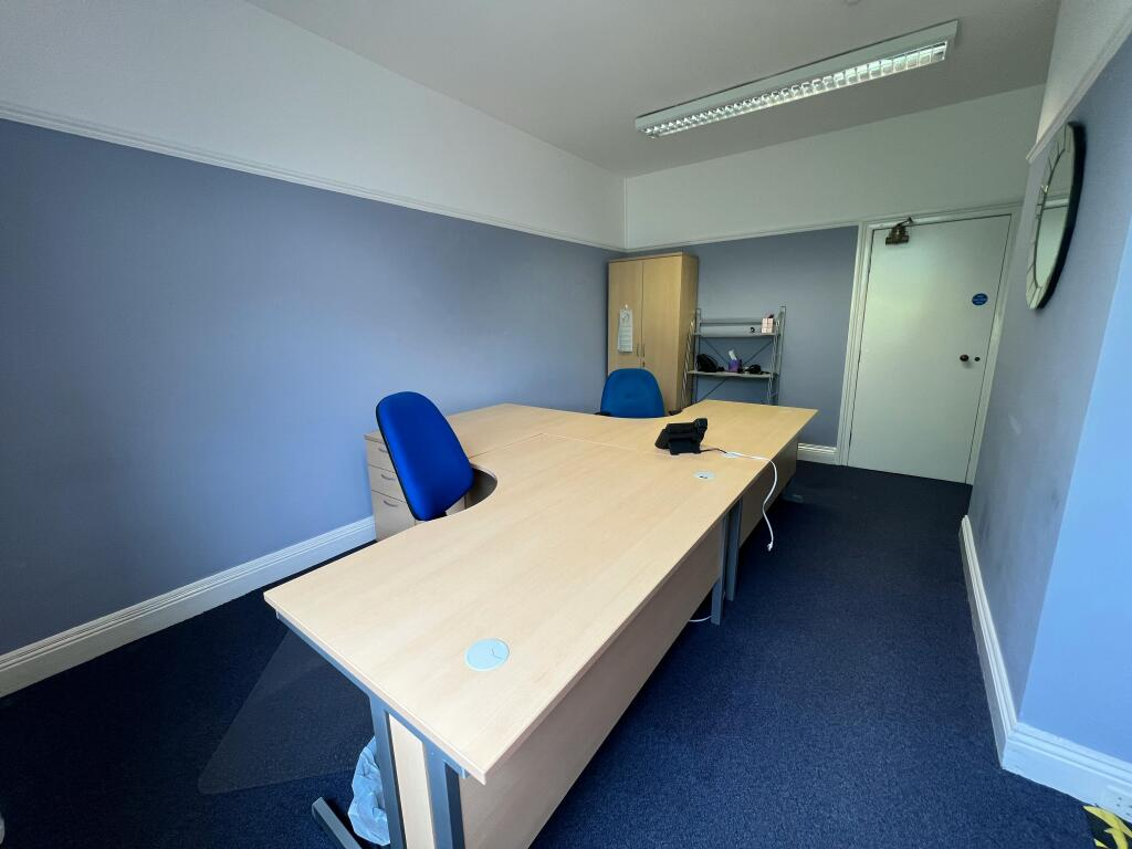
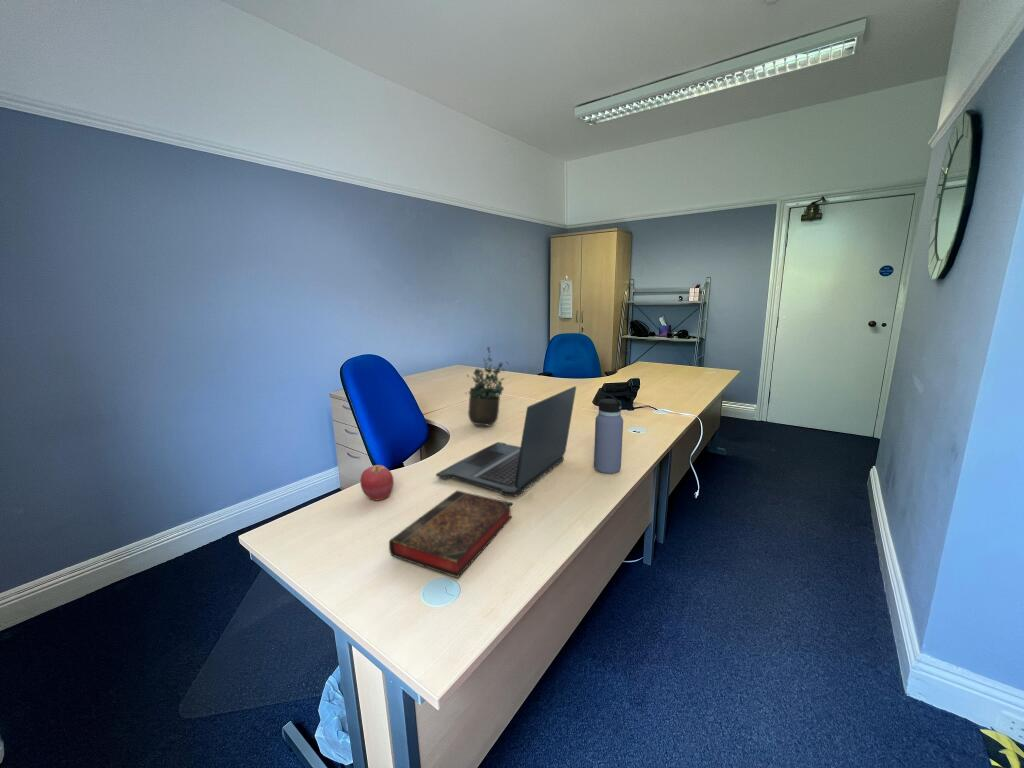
+ potted plant (487, 387)
+ apple (377, 482)
+ book (456, 527)
+ water bottle (608, 430)
+ laptop (504, 443)
